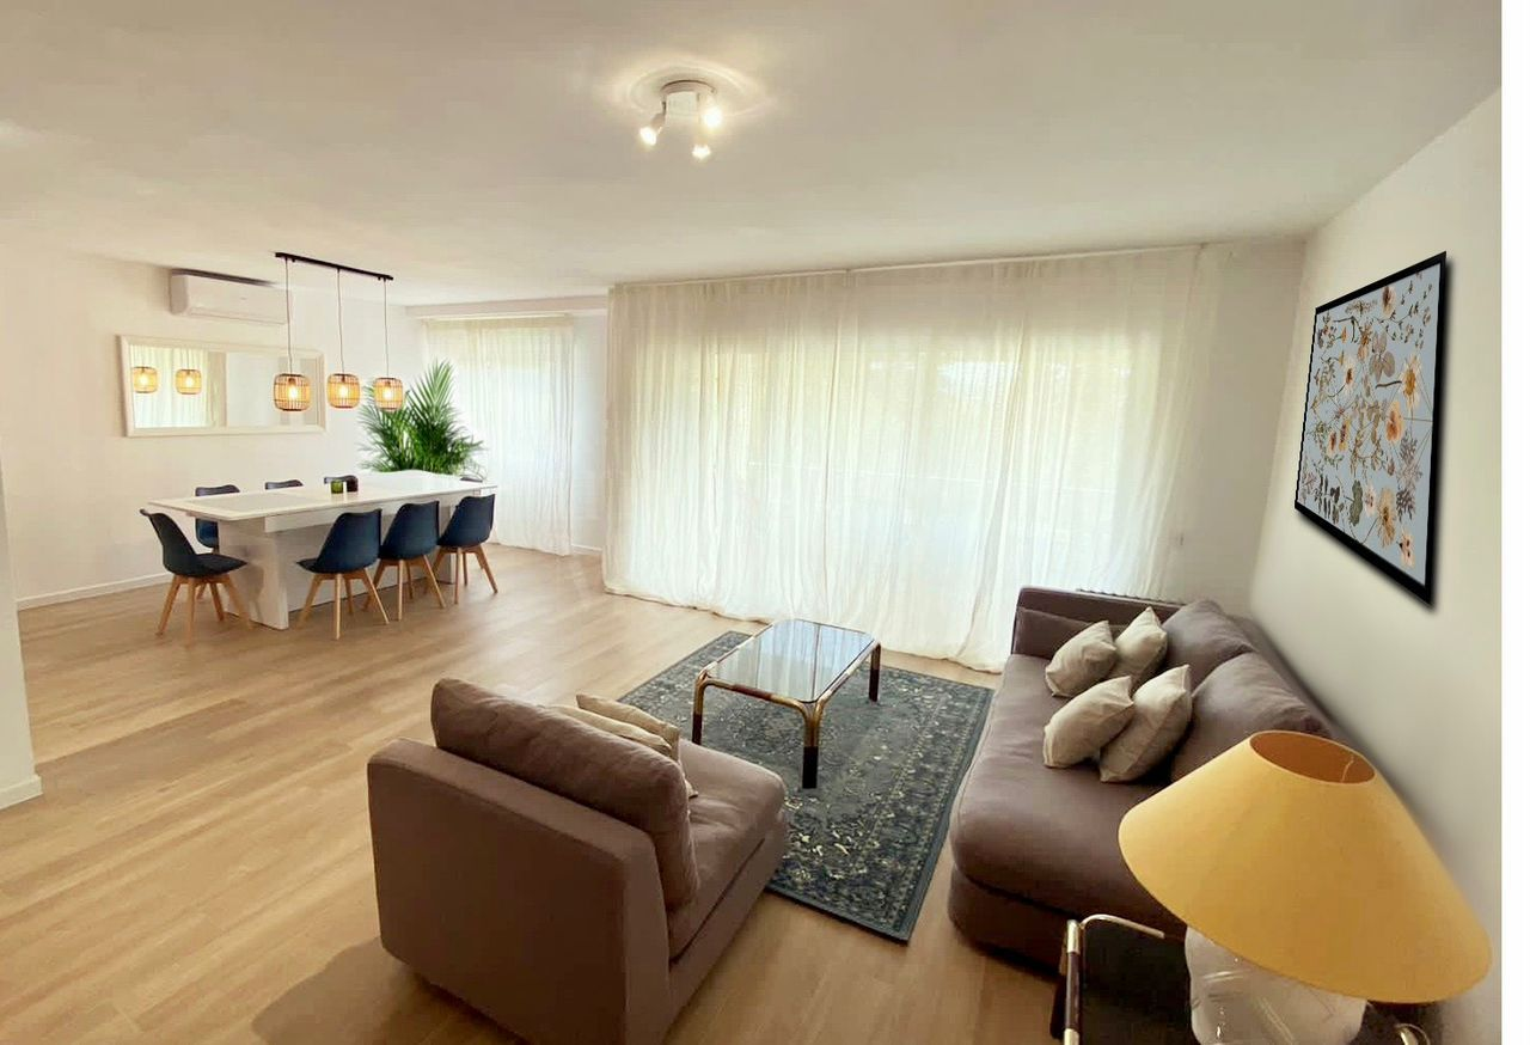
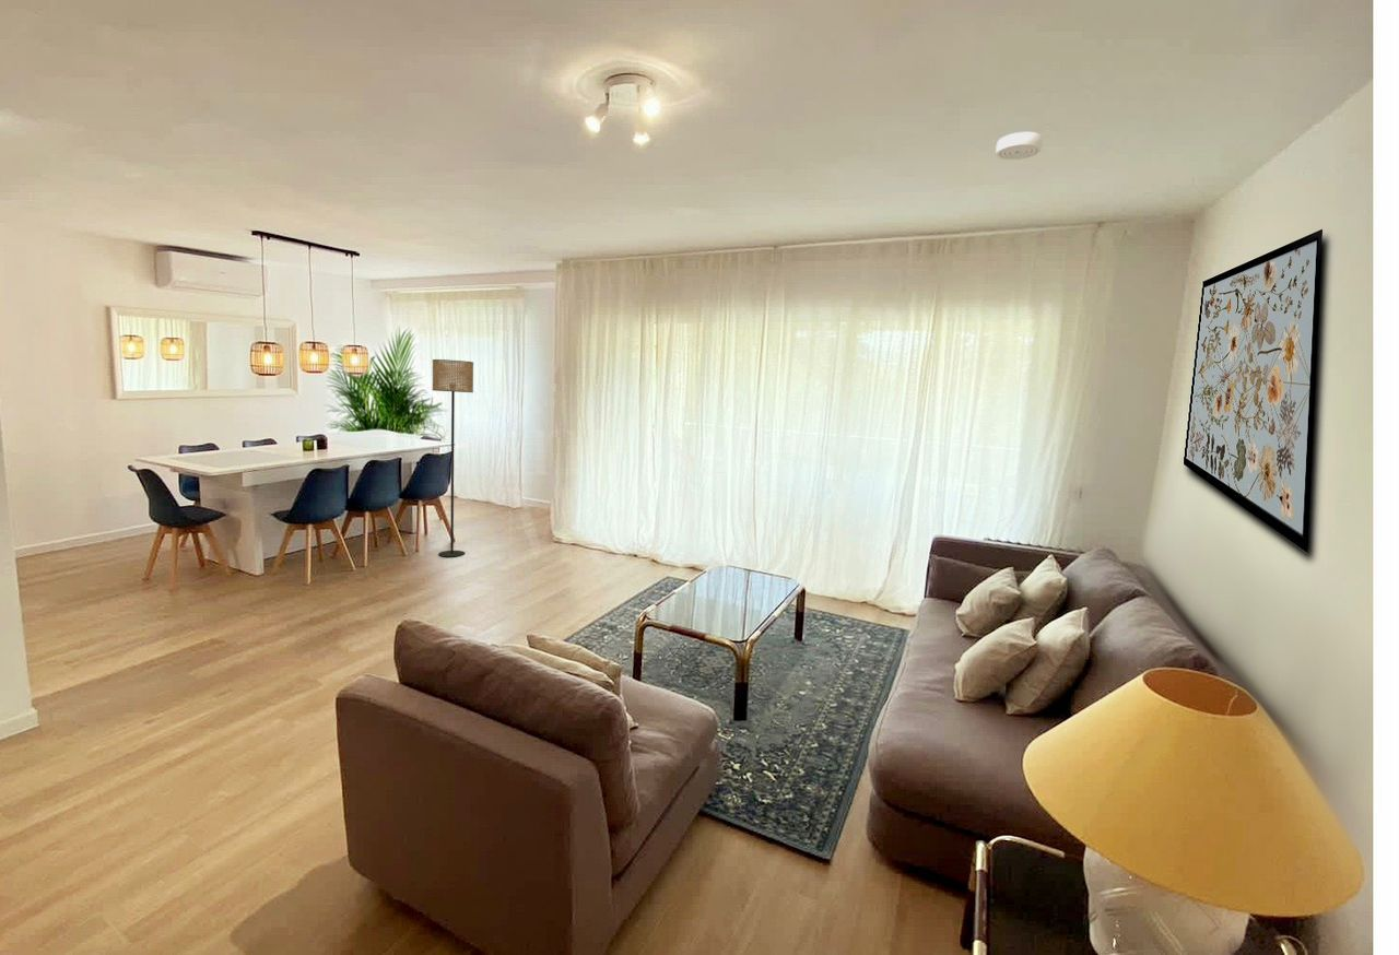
+ smoke detector (1019, 145)
+ floor lamp (452, 459)
